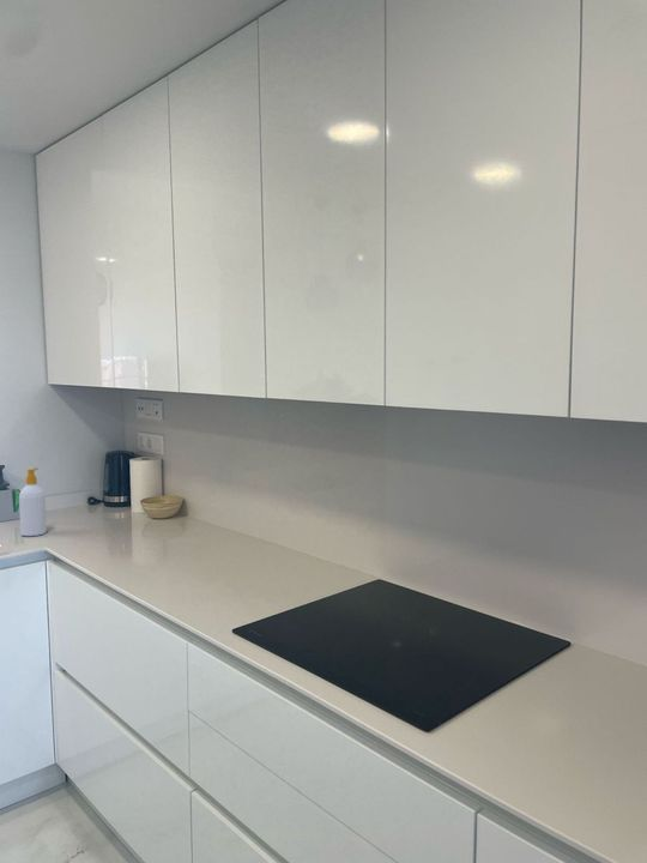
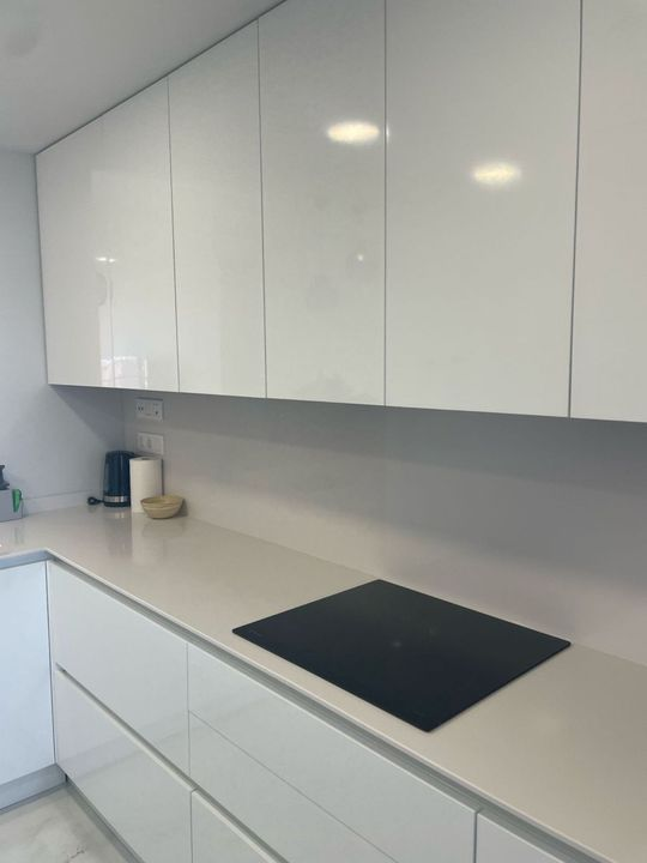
- soap bottle (32, 501)
